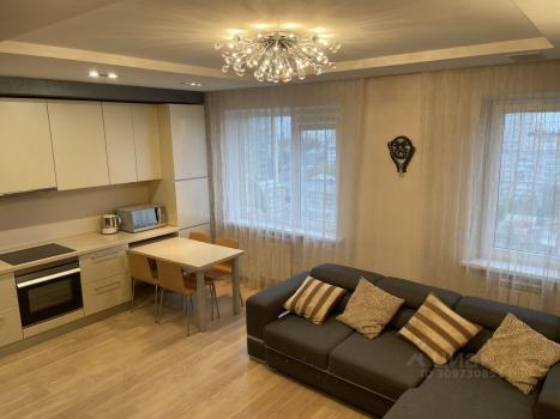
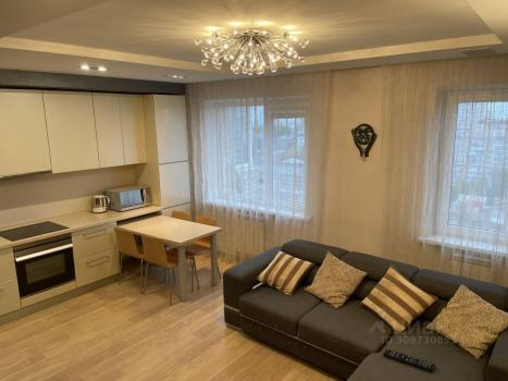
+ remote control (408, 359)
